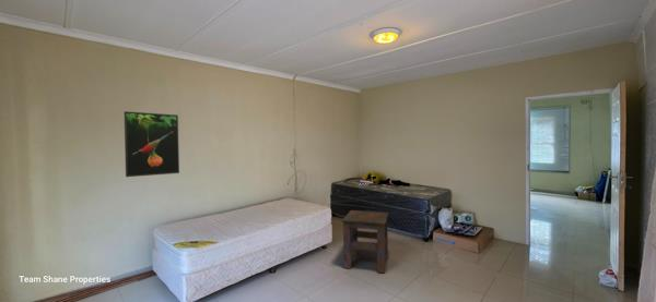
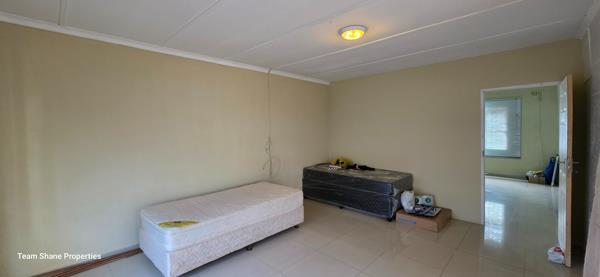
- side table (366, 238)
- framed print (153, 144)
